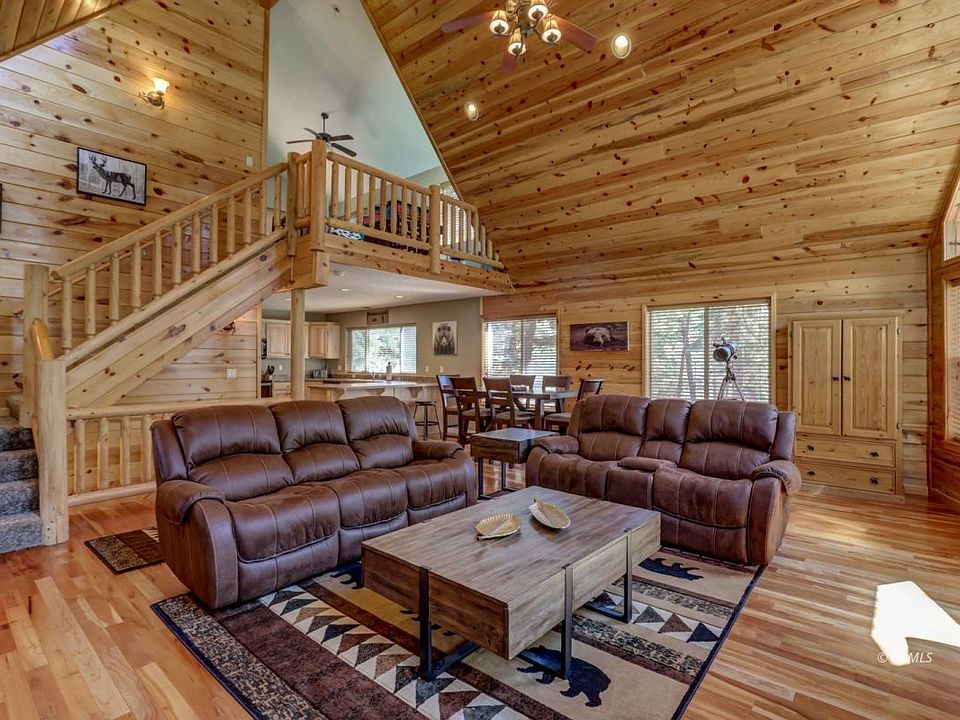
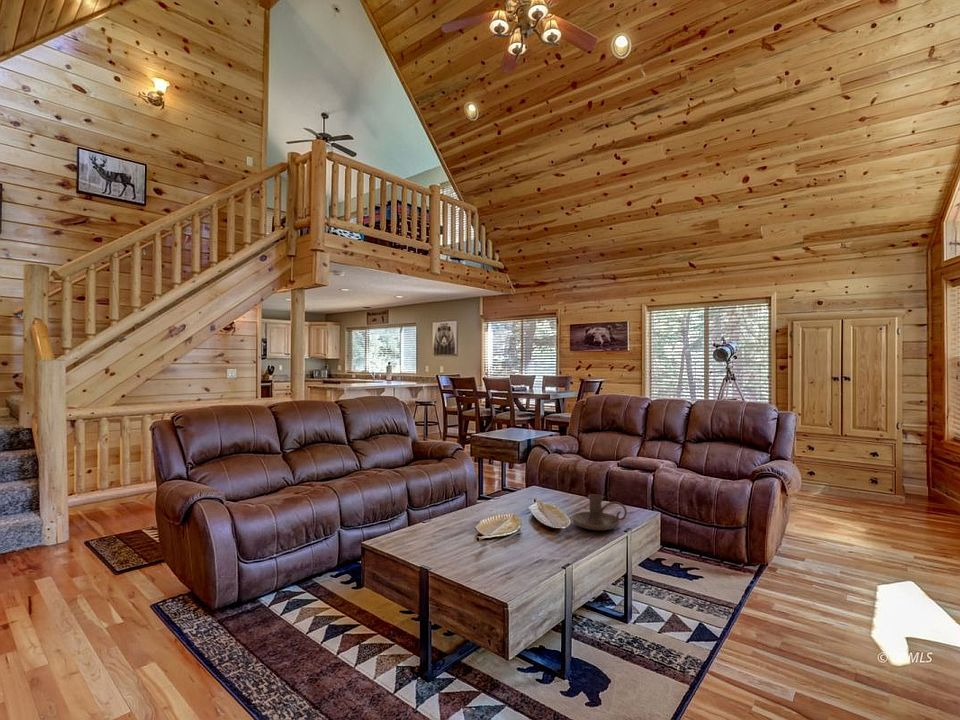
+ candle holder (600, 511)
